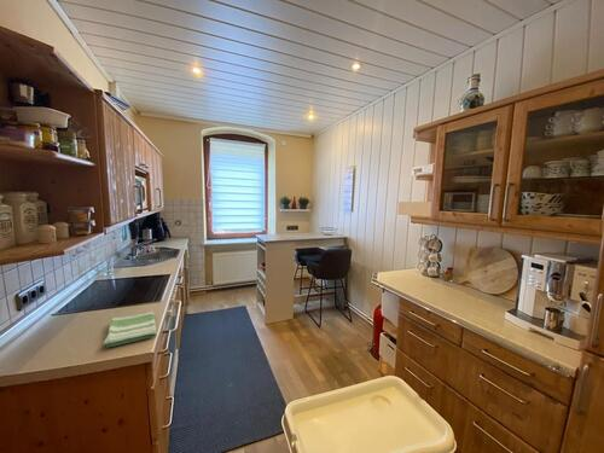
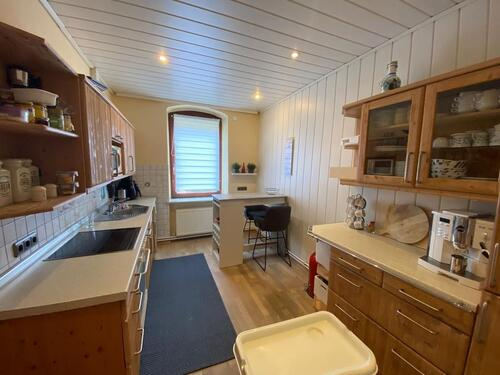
- dish towel (132, 326)
